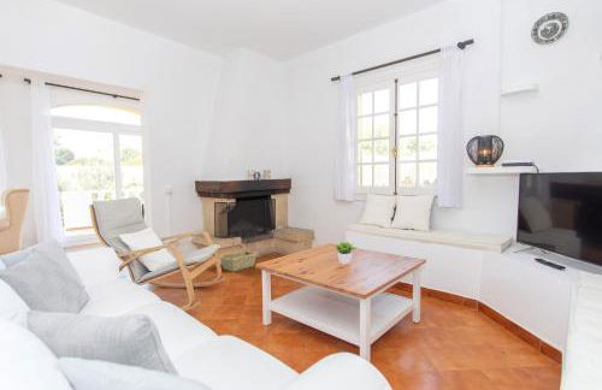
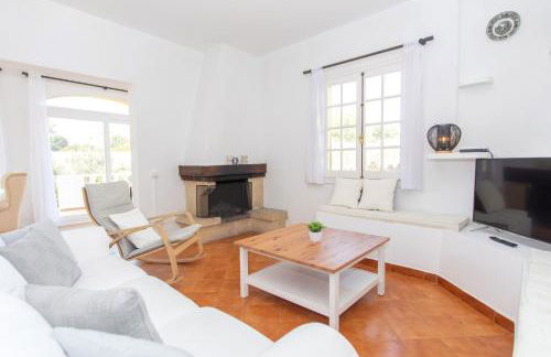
- basket (238, 255)
